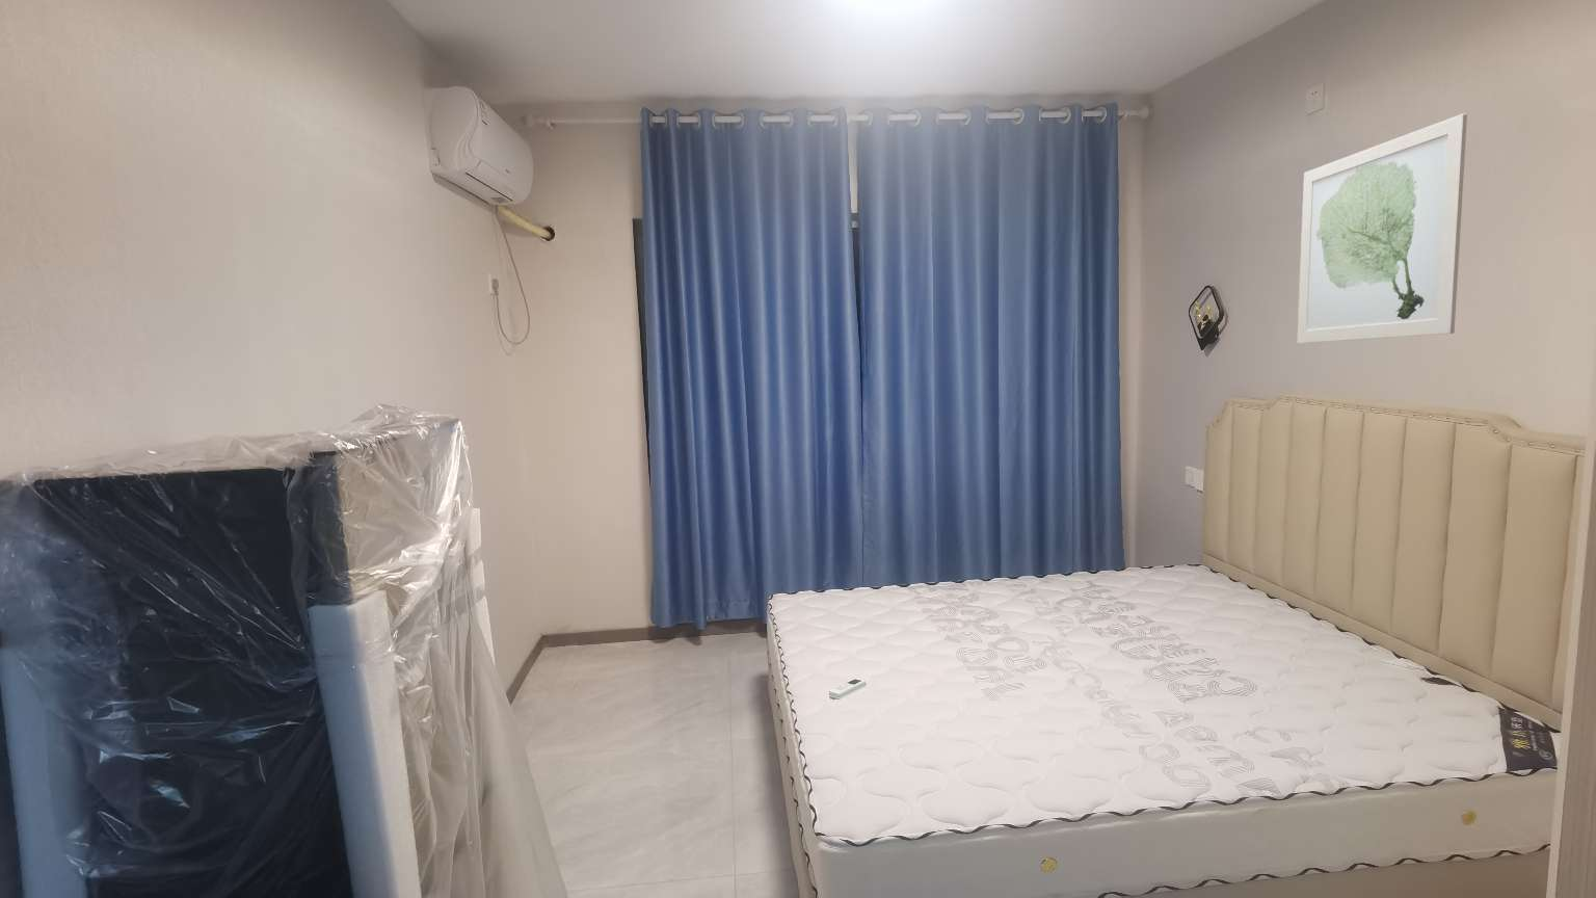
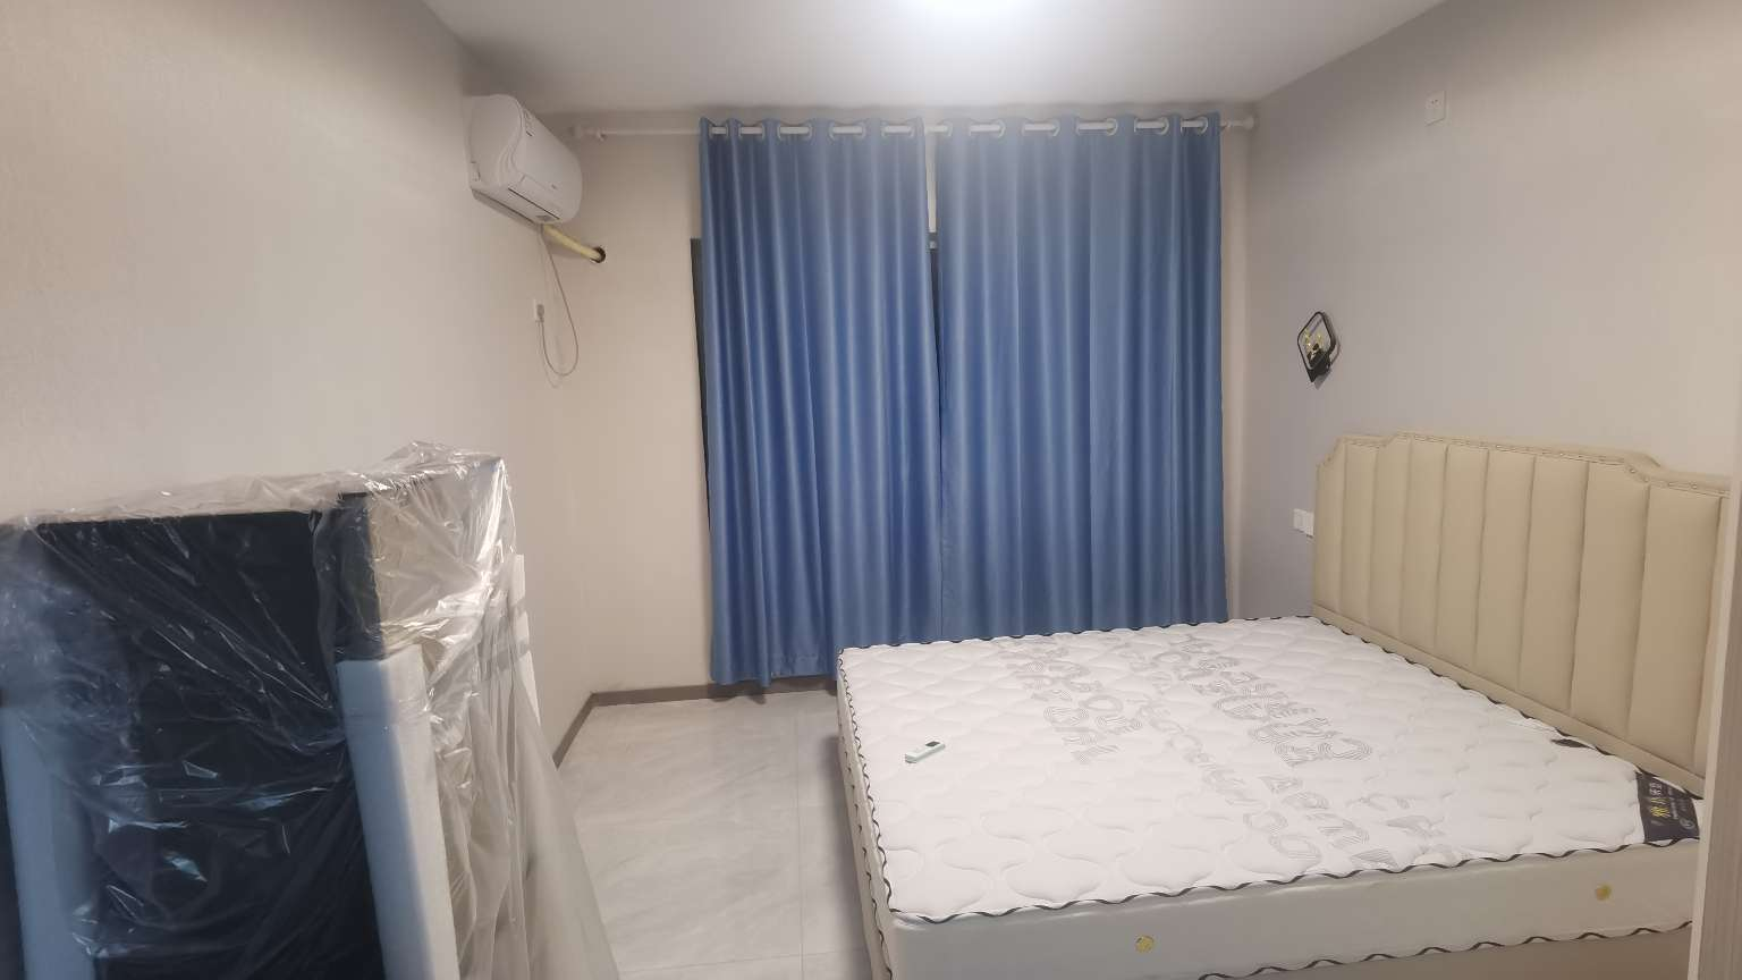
- wall art (1370, 243)
